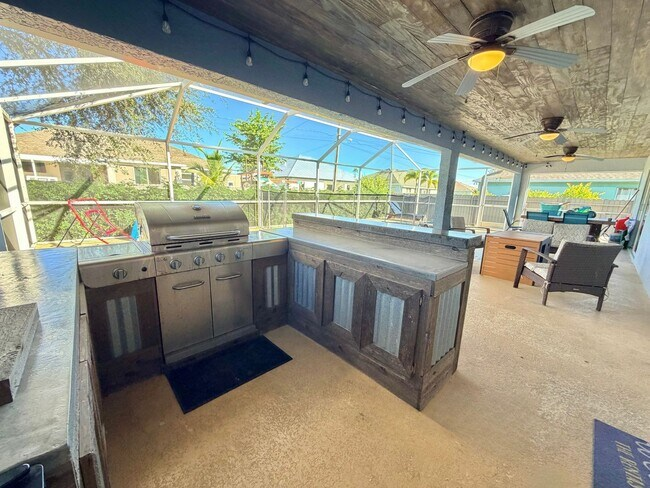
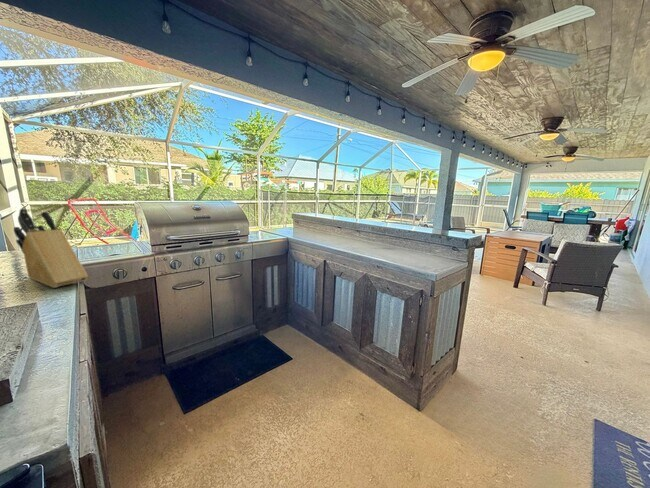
+ knife block (48, 245)
